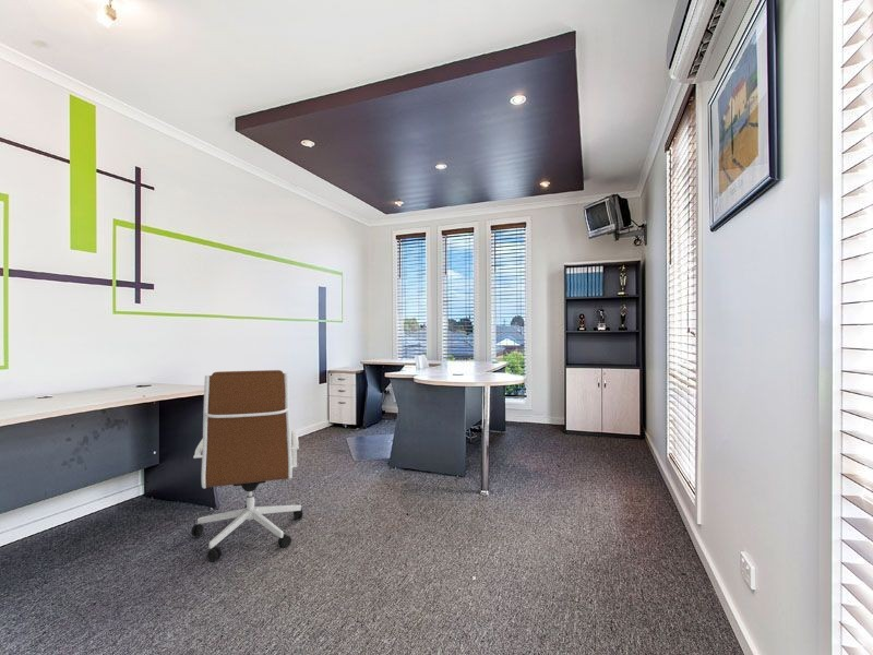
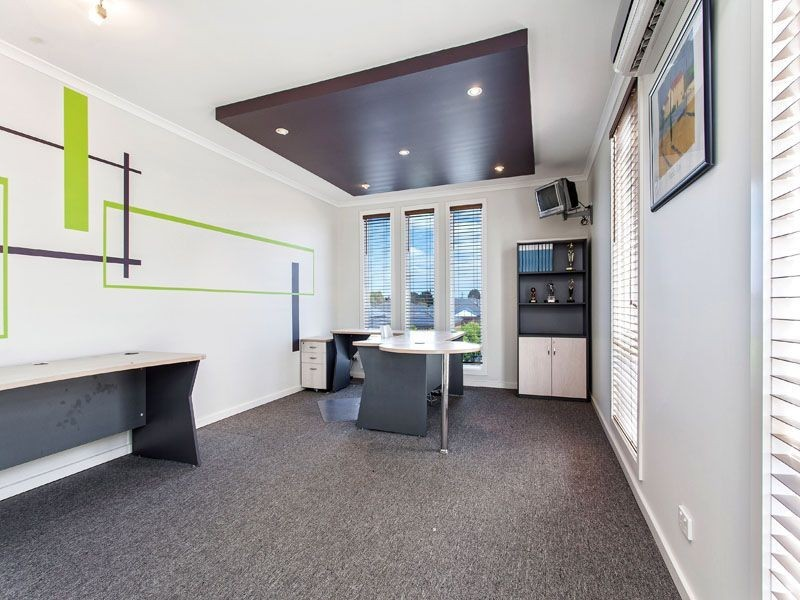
- office chair (250, 449)
